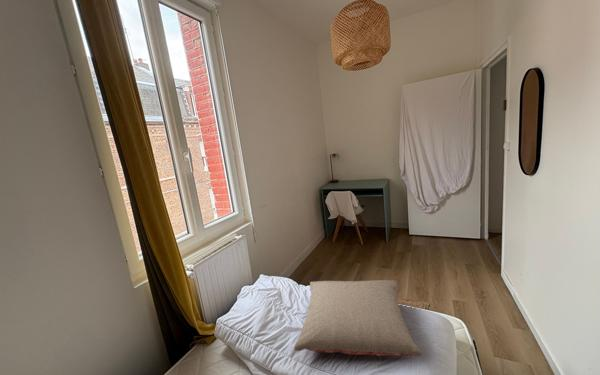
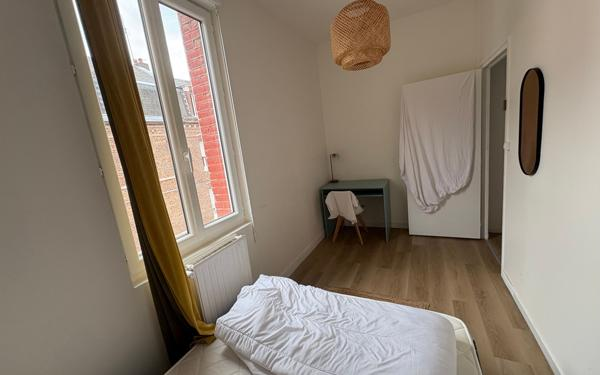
- pillow (353, 310)
